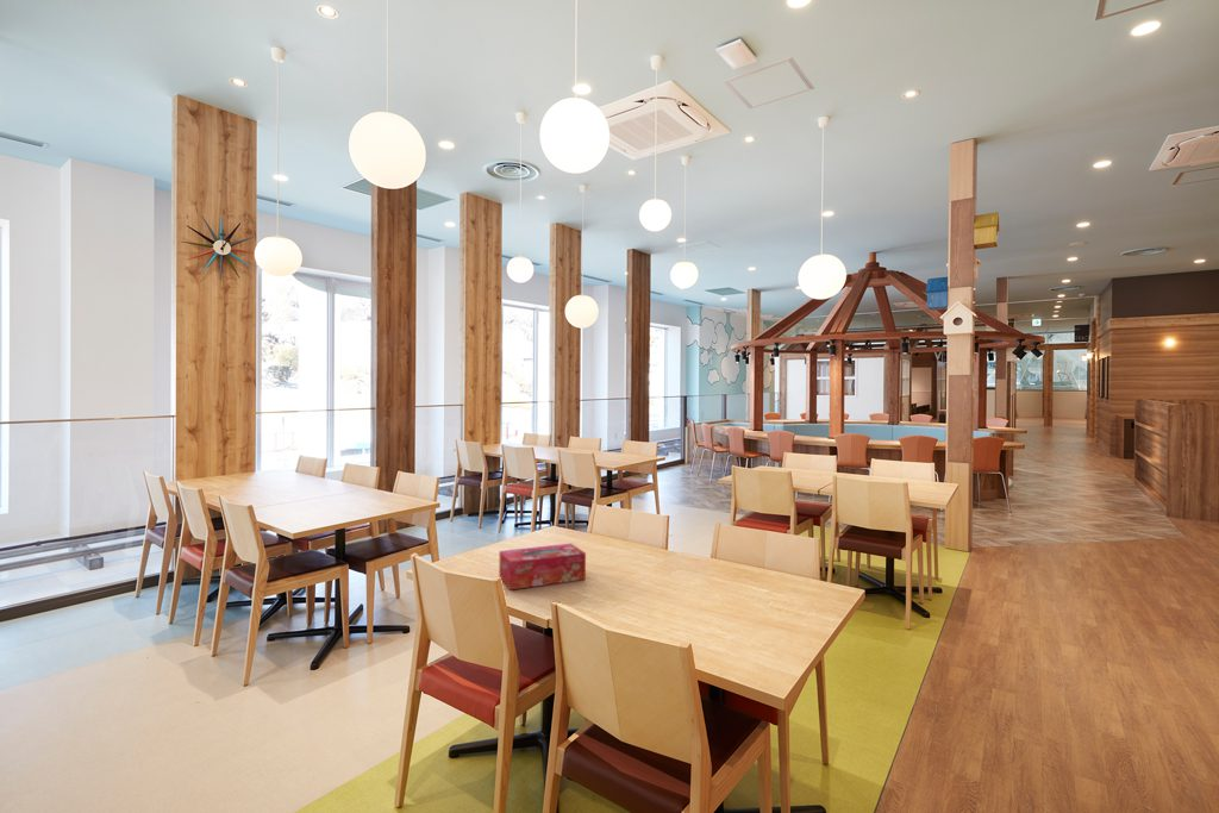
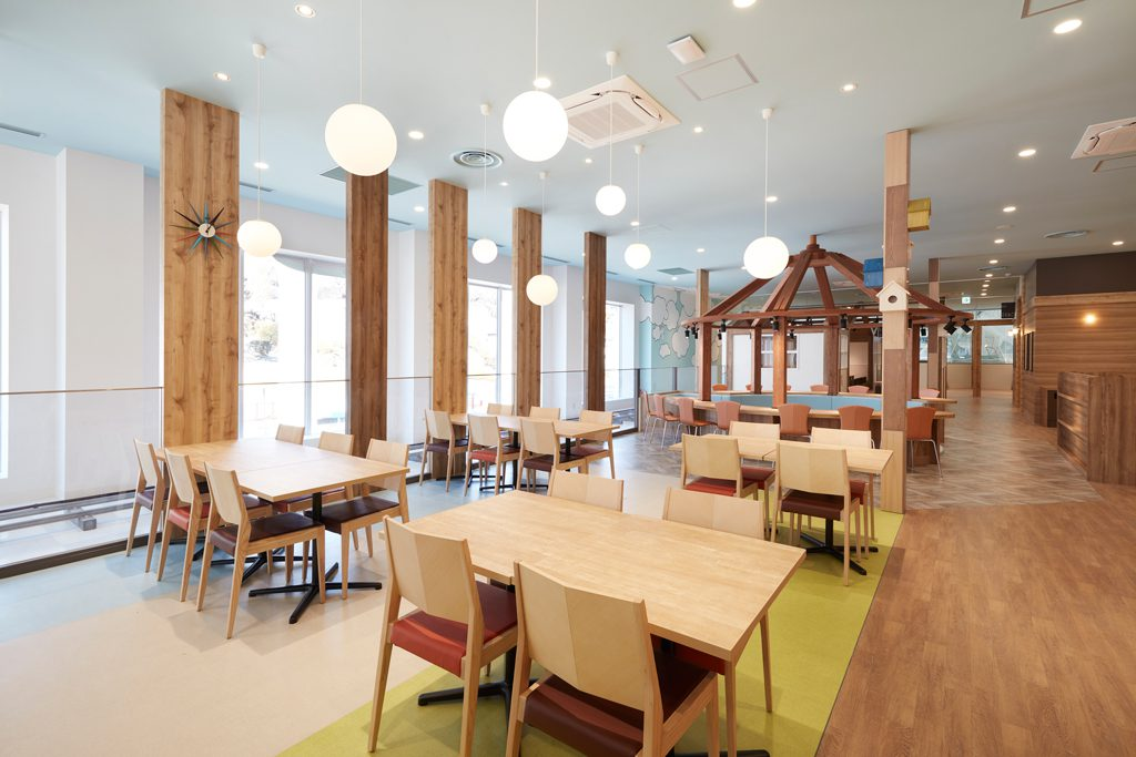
- tissue box (542, 564)
